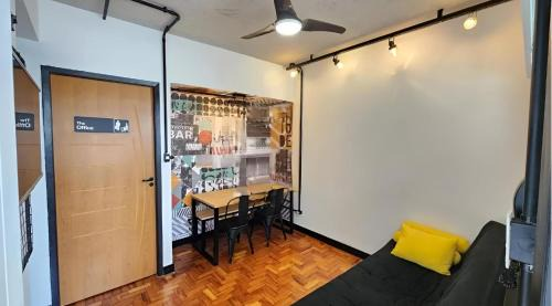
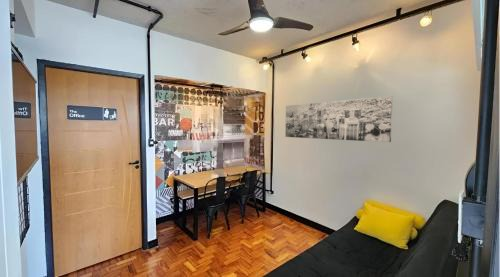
+ wall art (328, 120)
